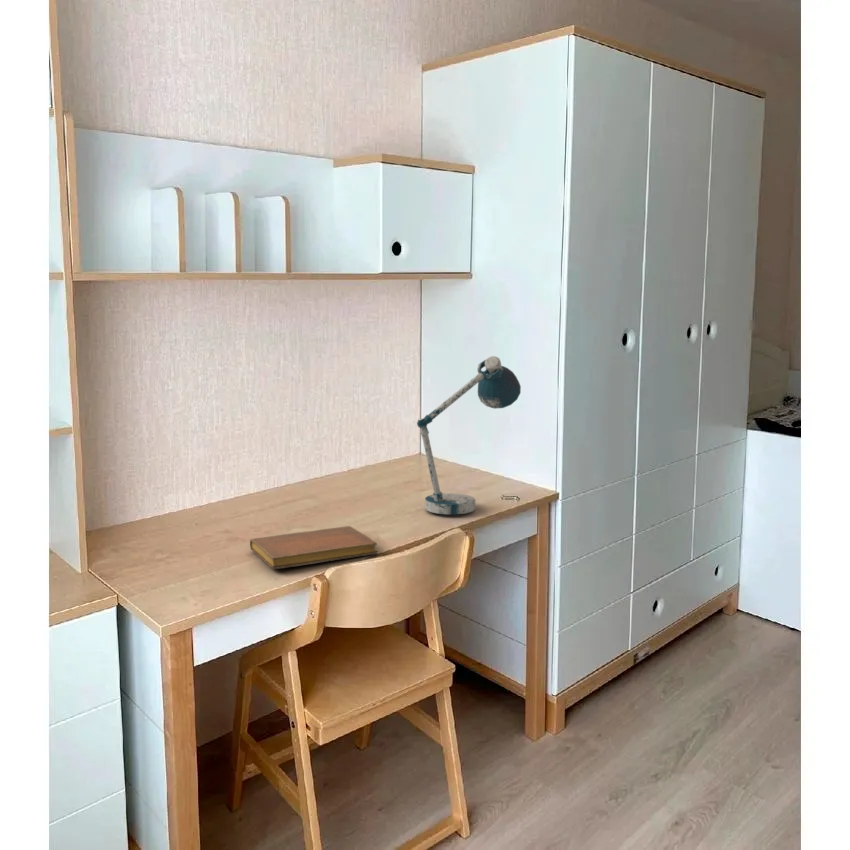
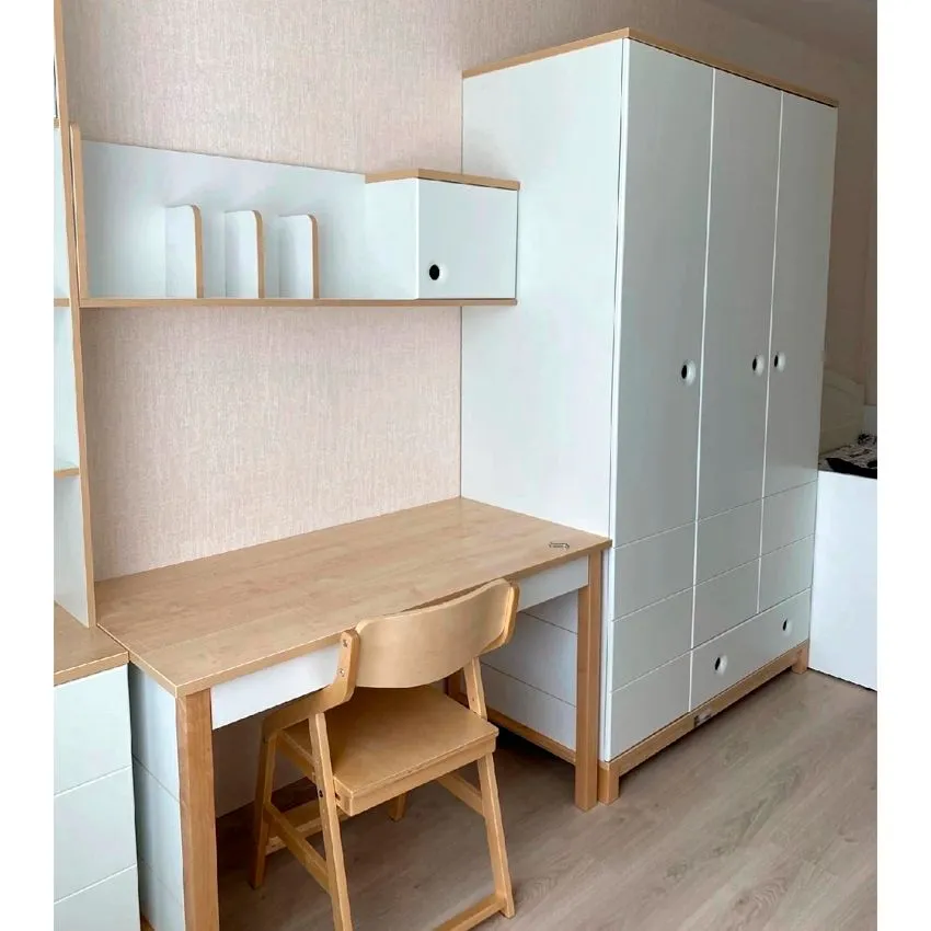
- notebook (313, 545)
- desk lamp (484, 404)
